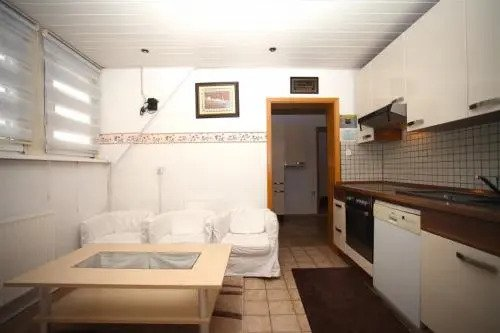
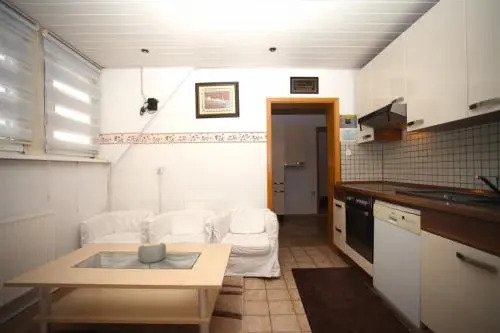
+ decorative bowl (152, 251)
